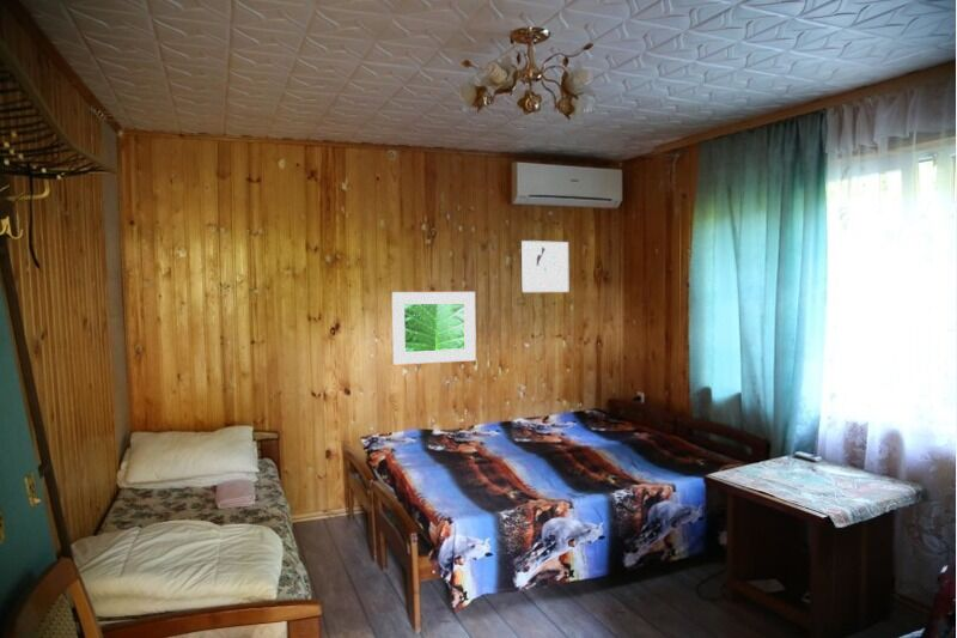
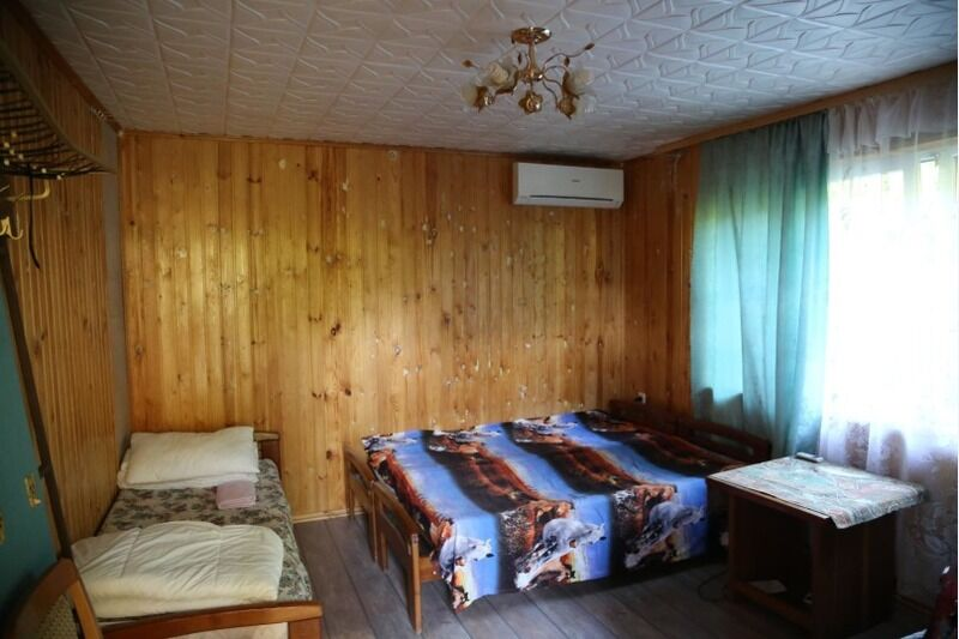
- wall art (544, 267)
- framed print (434, 327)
